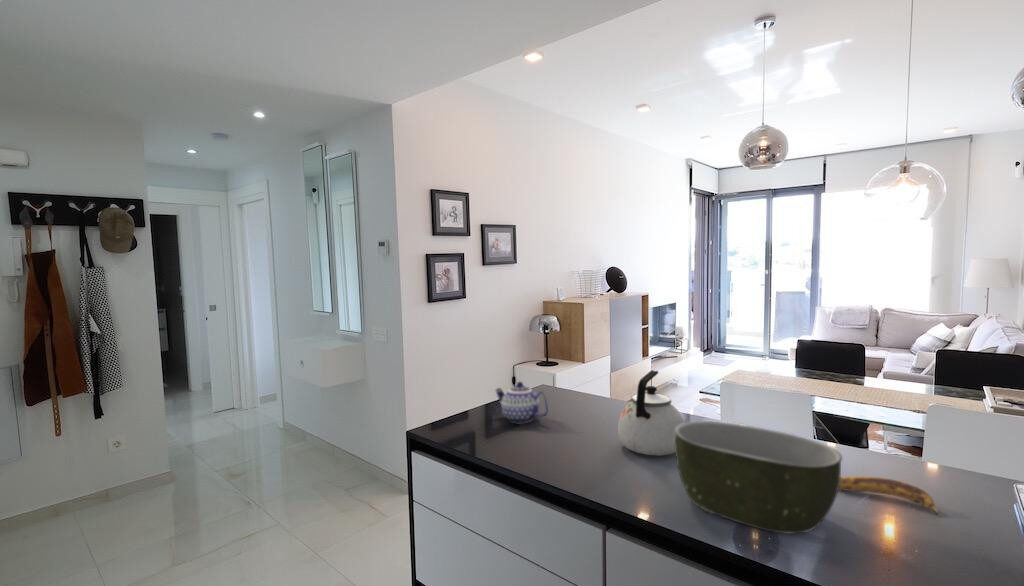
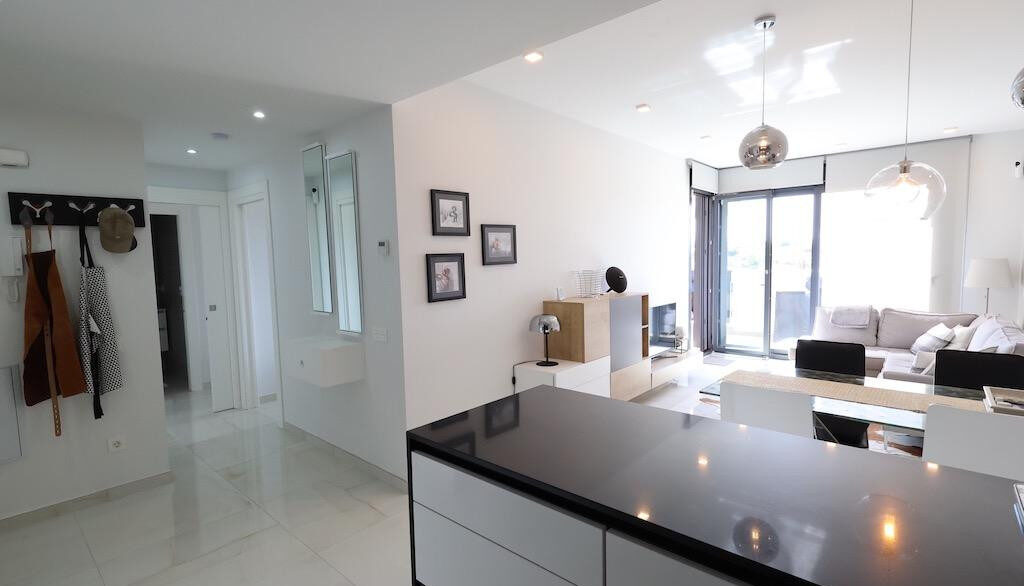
- kettle (651, 409)
- bowl (751, 474)
- teapot (521, 400)
- banana (881, 488)
